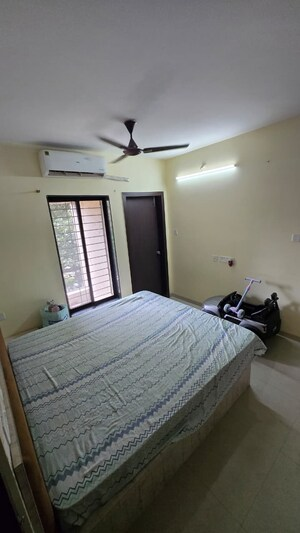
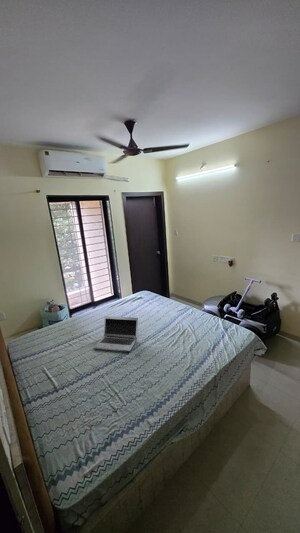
+ laptop (116, 332)
